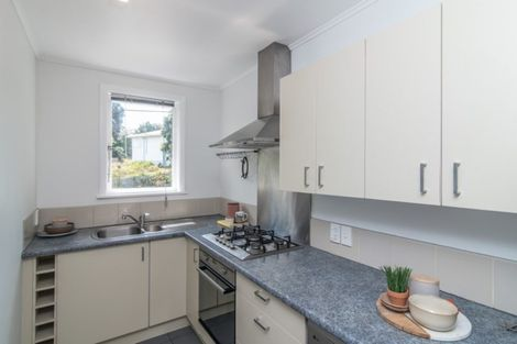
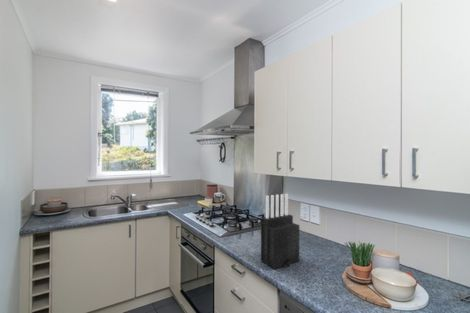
+ knife block (281, 228)
